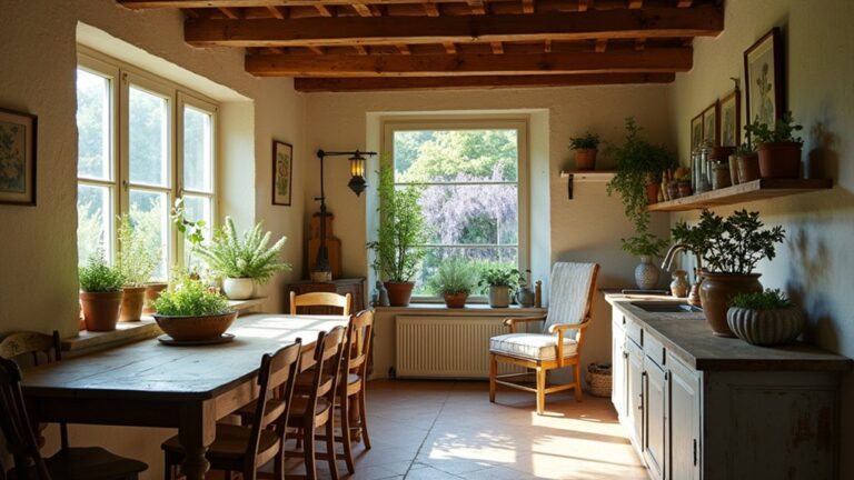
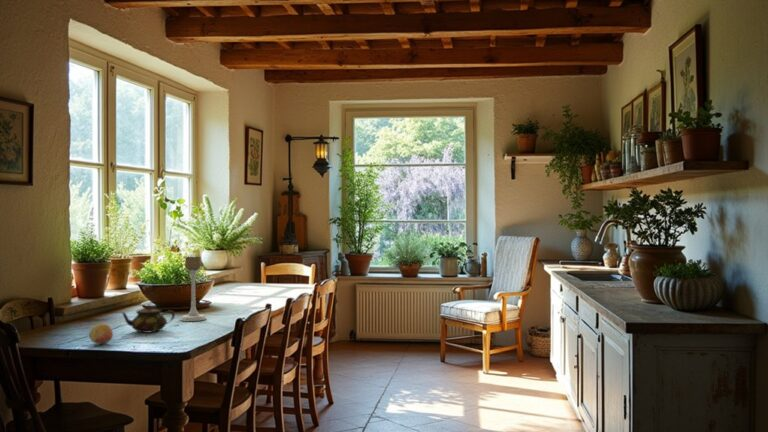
+ fruit (101, 333)
+ candle holder (193, 288)
+ teapot (148, 317)
